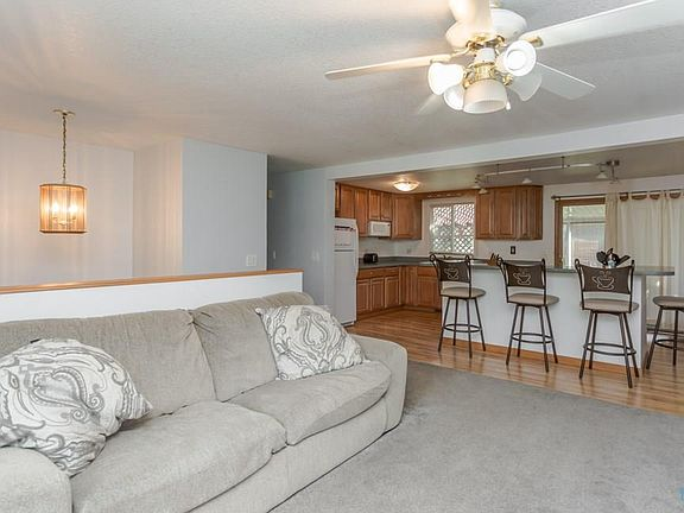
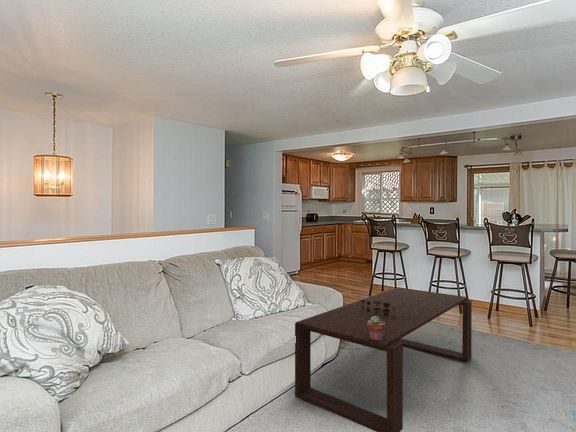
+ coffee table (393, 341)
+ potted succulent (376, 327)
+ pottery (378, 306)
